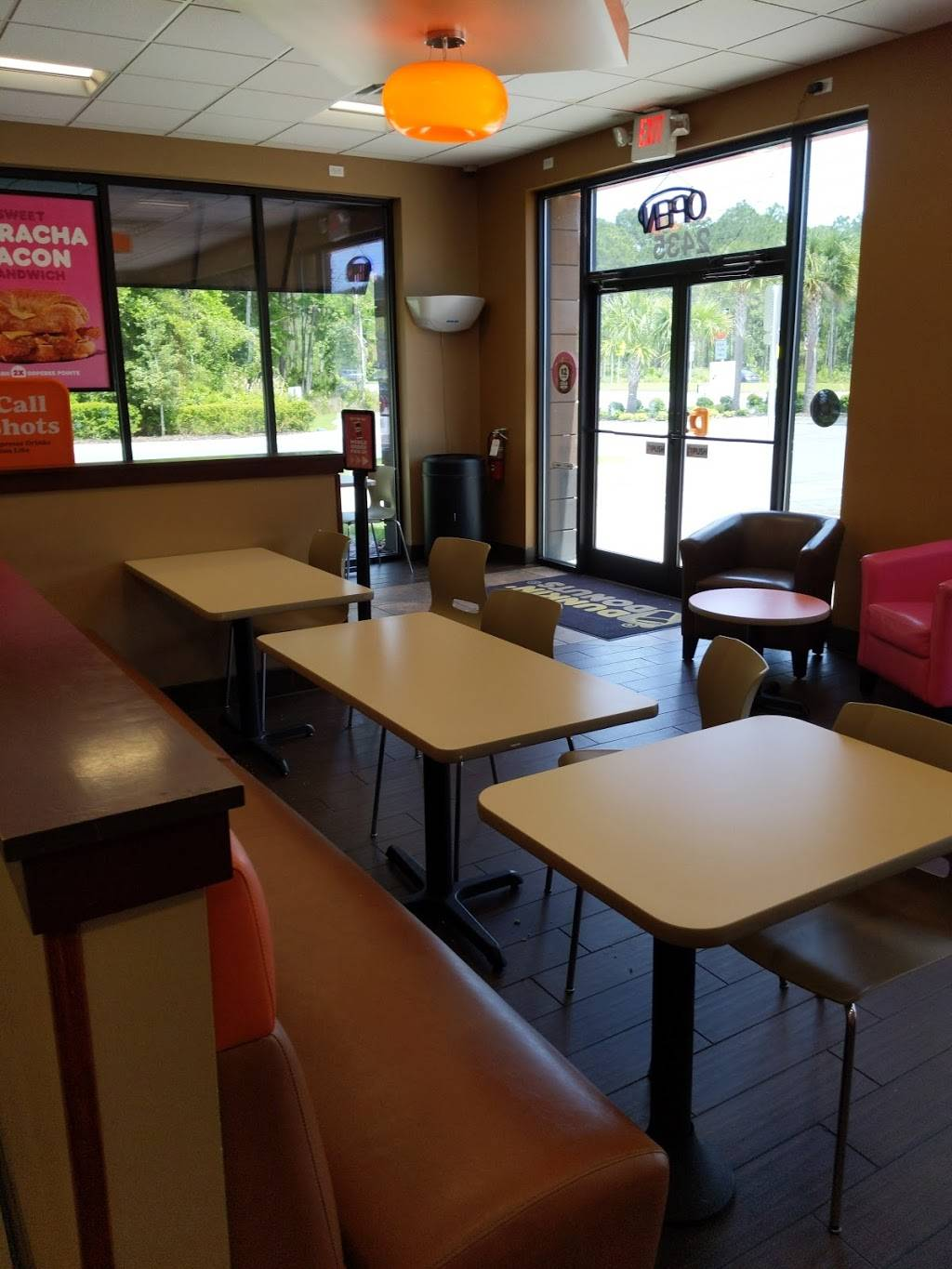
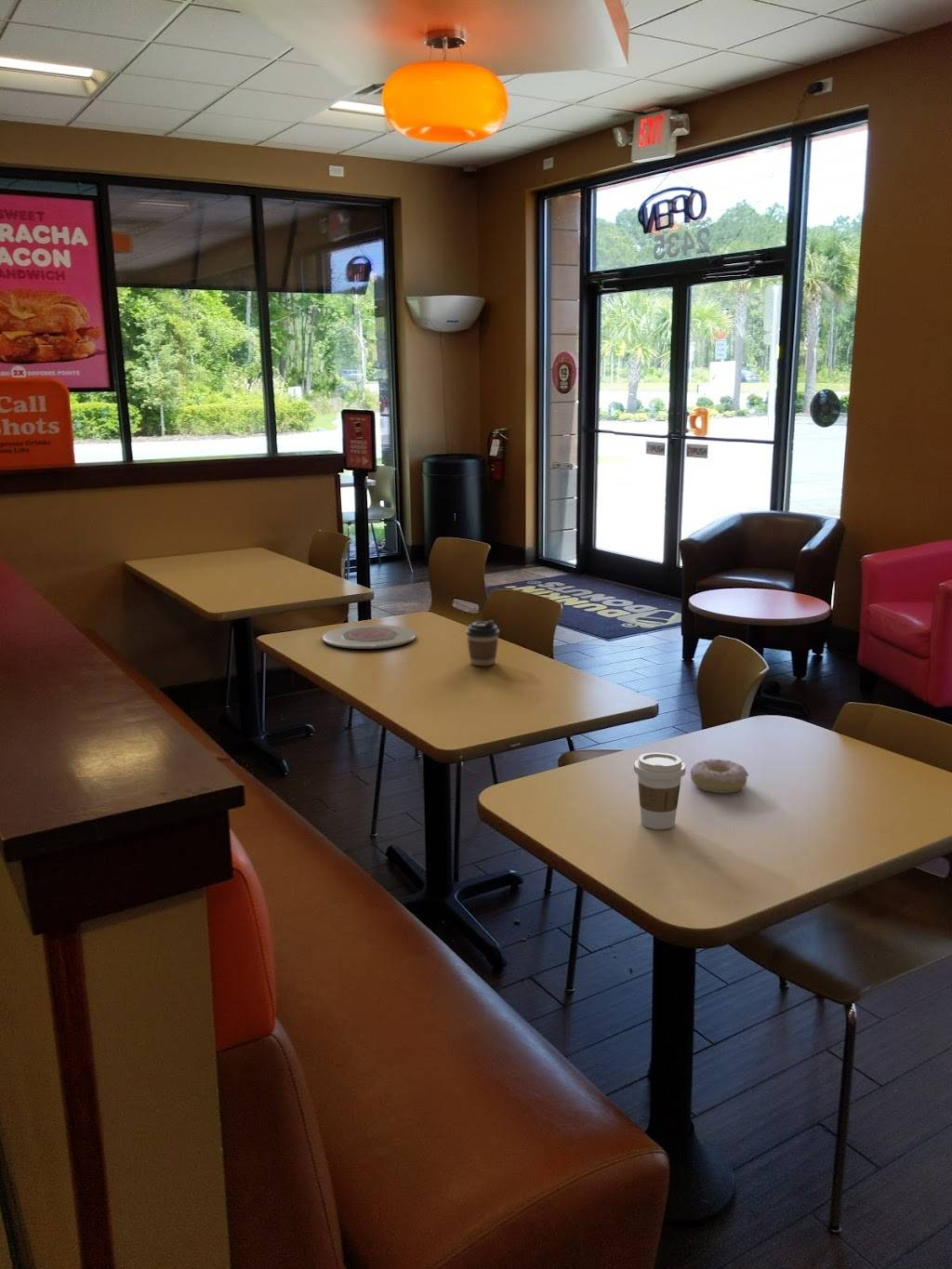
+ donut (719, 775)
+ coffee cup (658, 790)
+ plate (369, 635)
+ coffee cup (483, 641)
